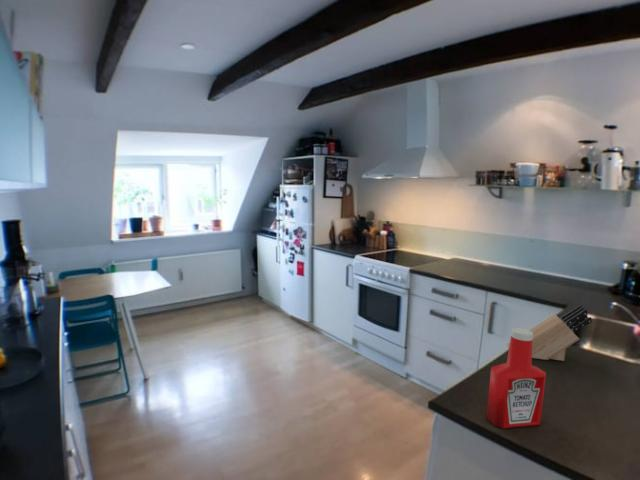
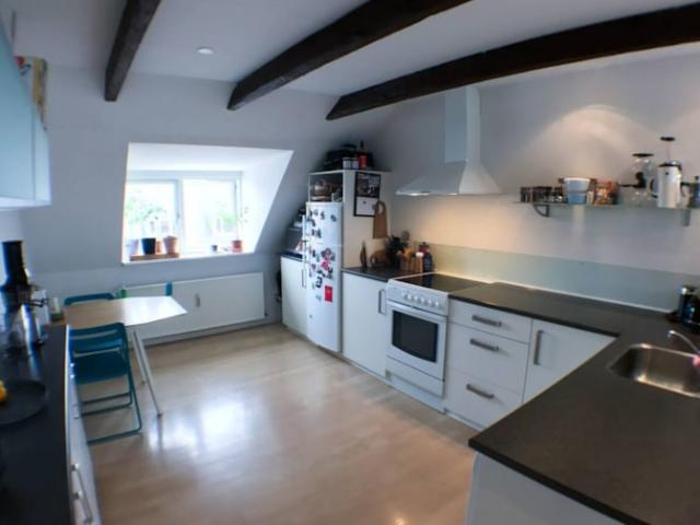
- knife block (548, 329)
- soap bottle (517, 376)
